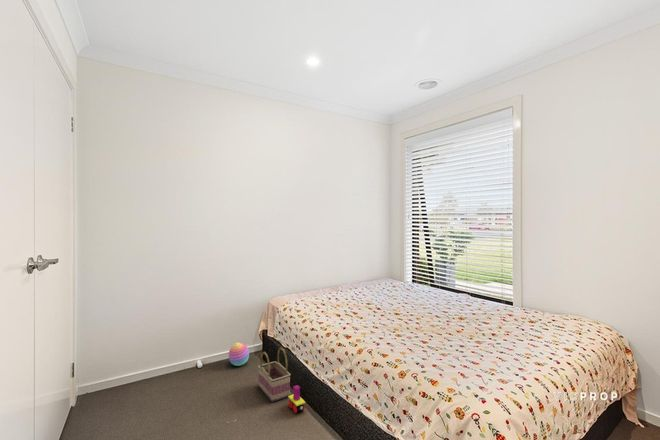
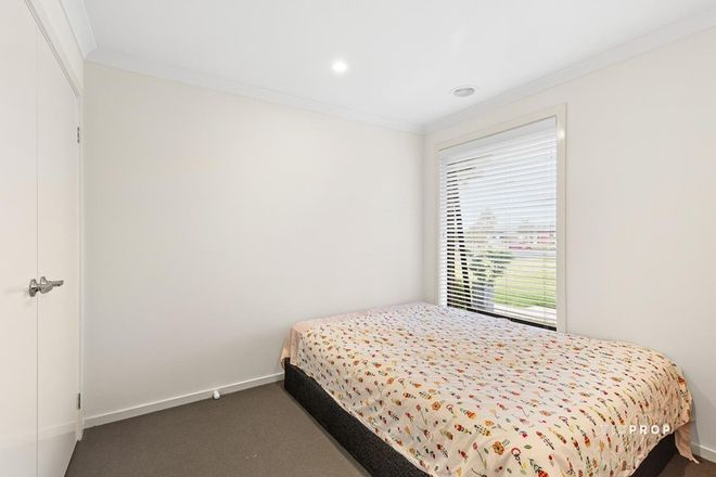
- toy train (296, 397)
- basket (273, 370)
- stacking toy (239, 353)
